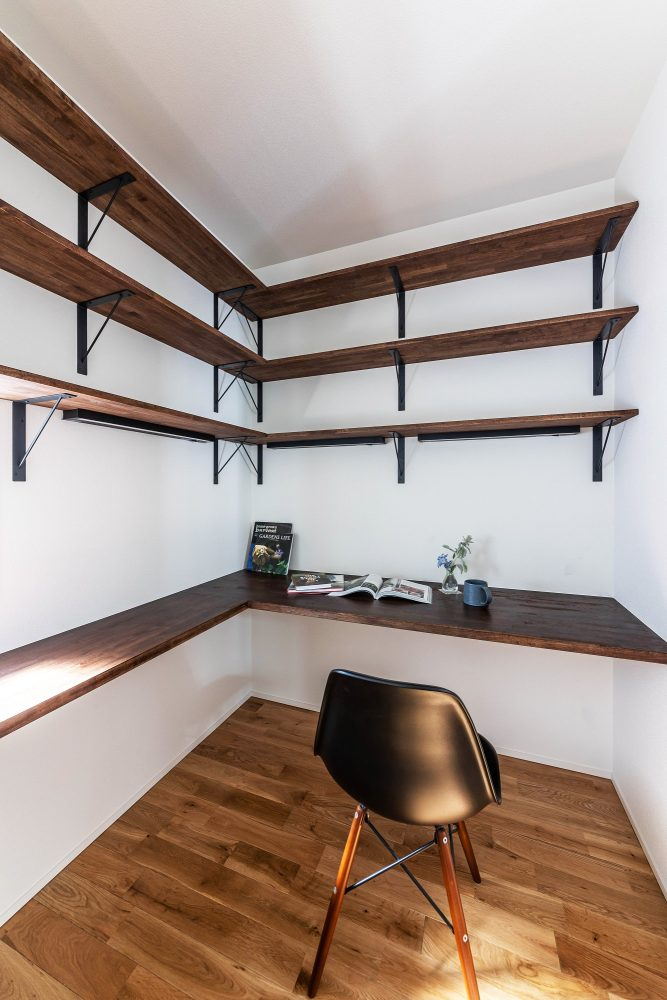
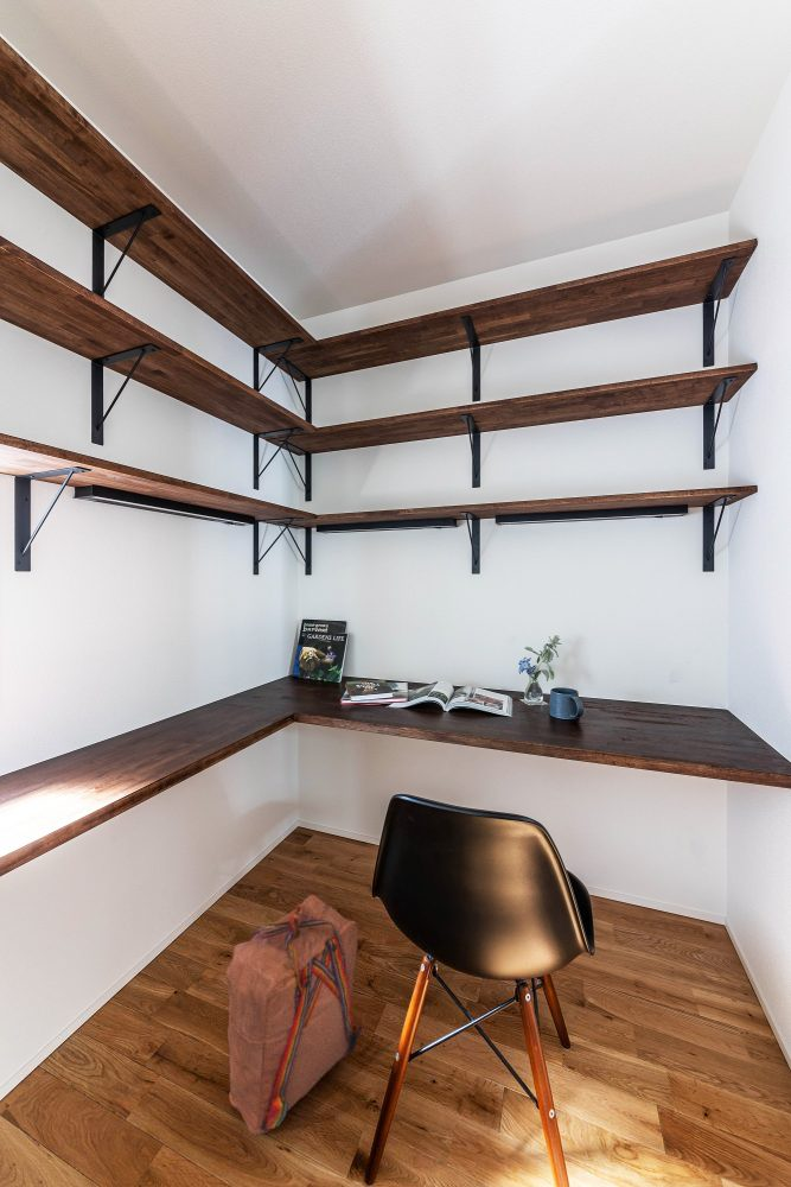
+ backpack (299, 997)
